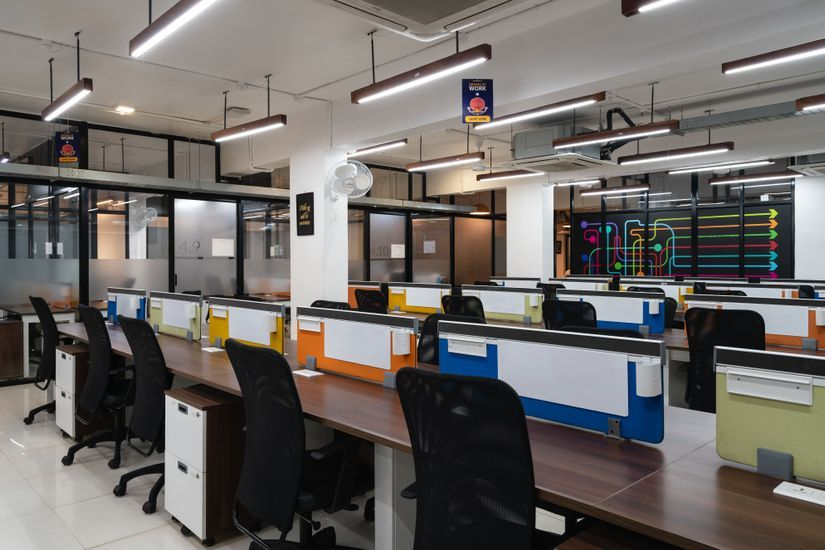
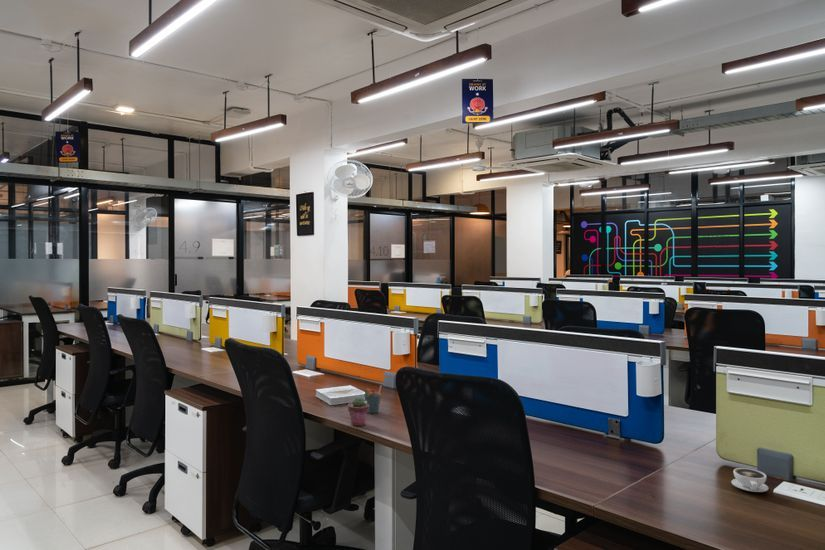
+ cappuccino (750, 482)
+ book (341, 394)
+ pen holder (372, 398)
+ potted succulent (358, 410)
